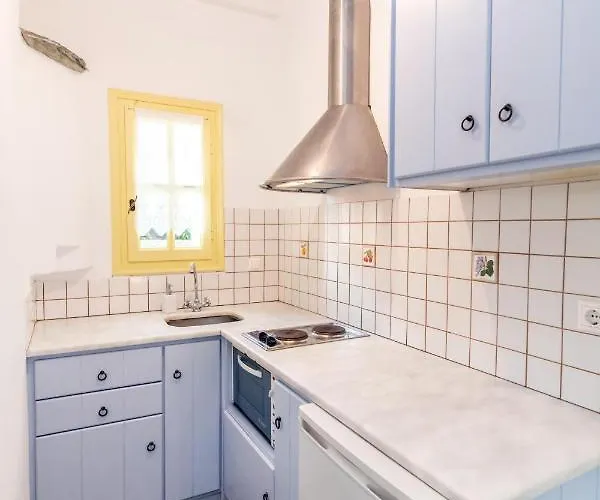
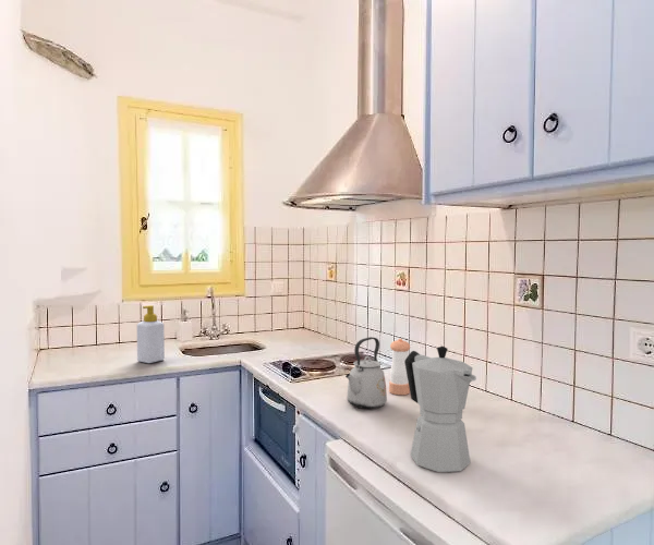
+ pepper shaker (399, 365)
+ moka pot (436, 401)
+ kettle (362, 373)
+ soap bottle (150, 332)
